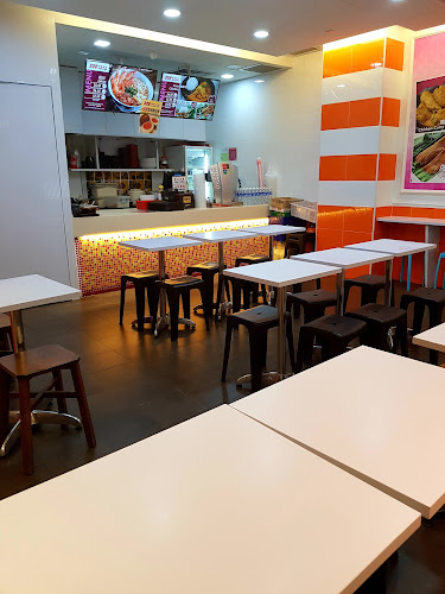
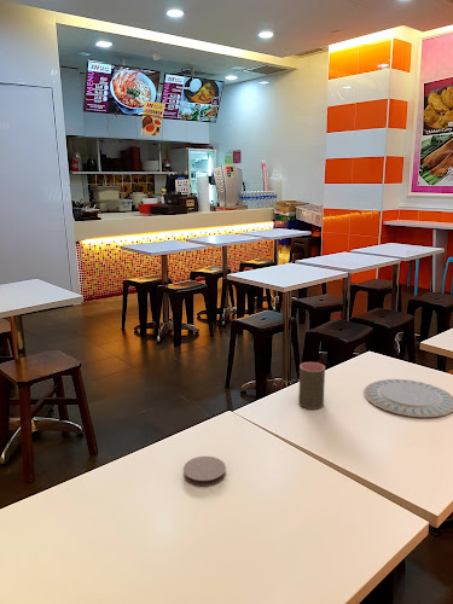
+ coaster (204, 470)
+ chinaware (408, 395)
+ cup (312, 385)
